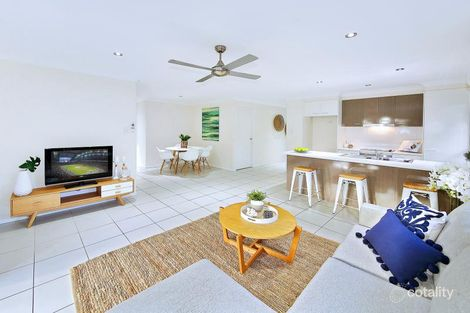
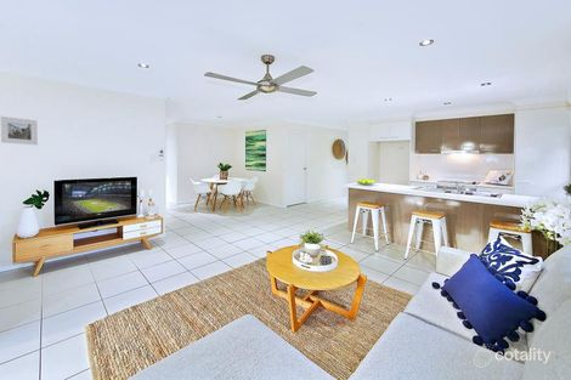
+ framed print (19, 131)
